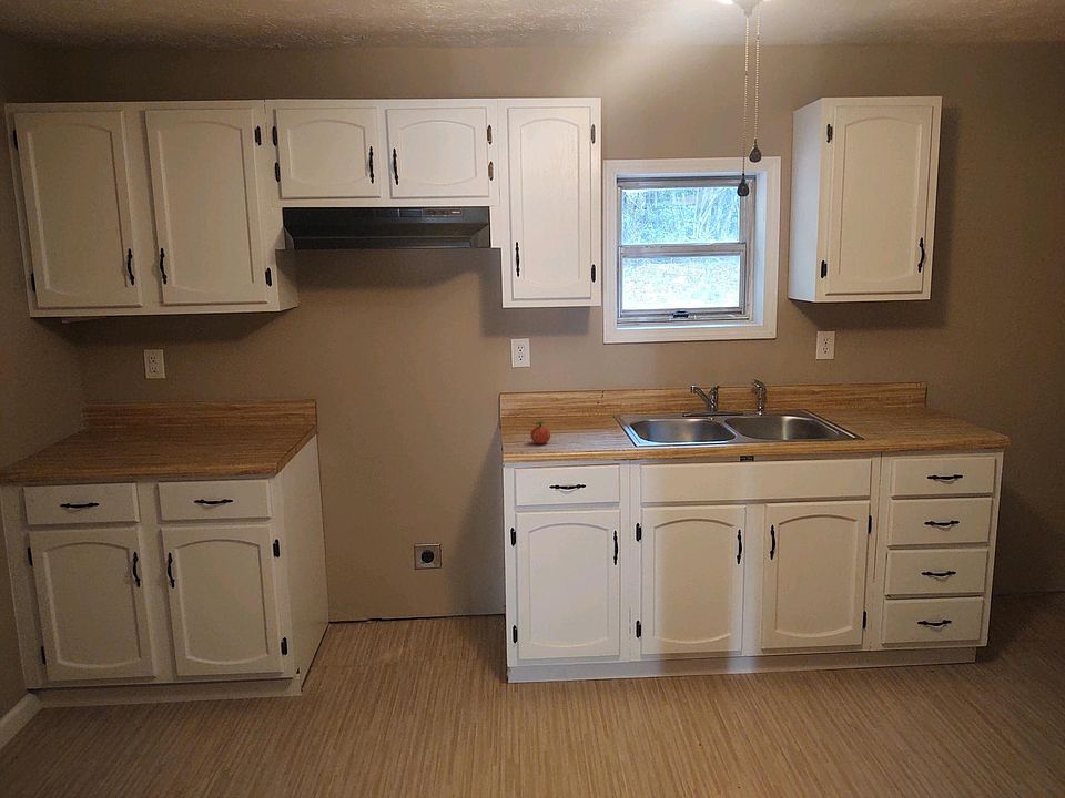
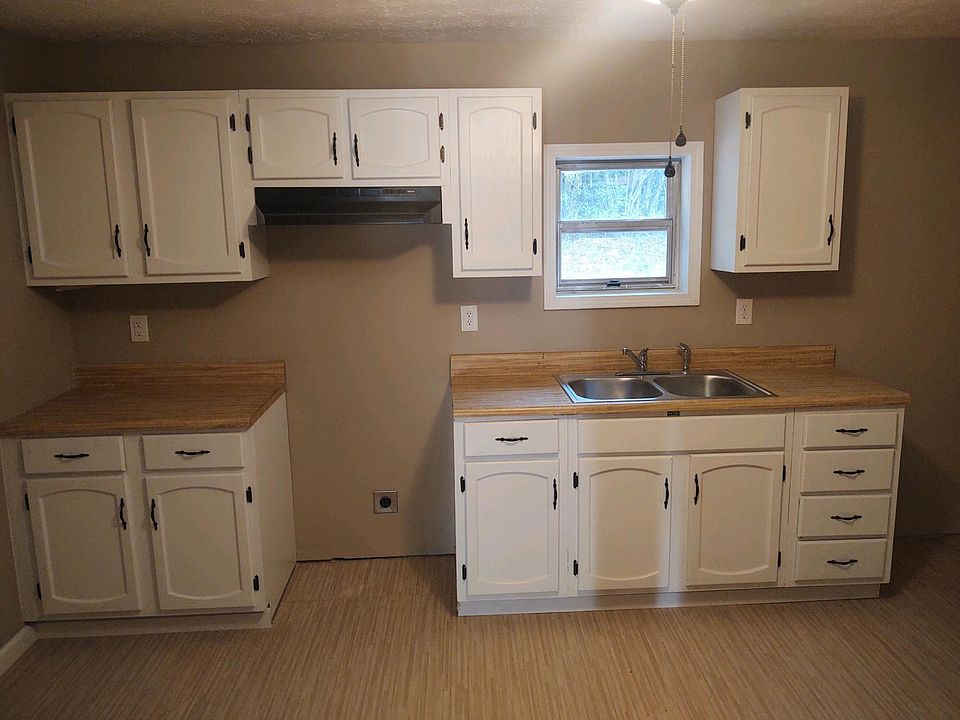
- apple (540, 432)
